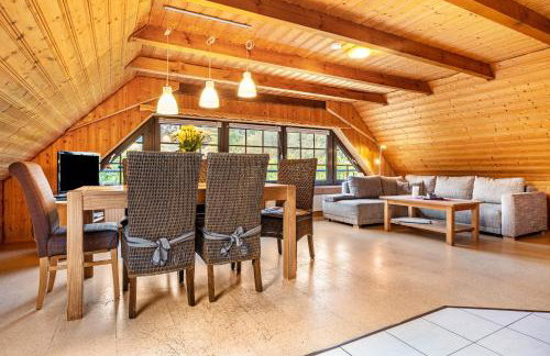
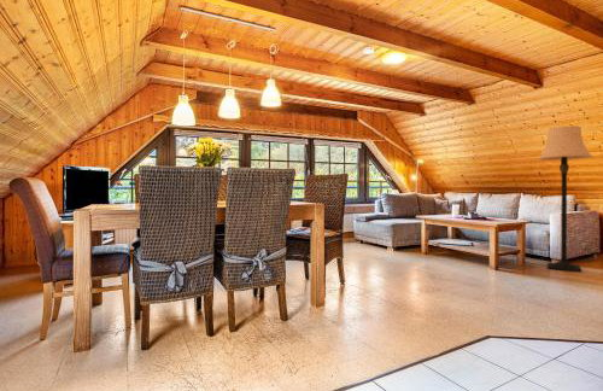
+ lamp (563, 198)
